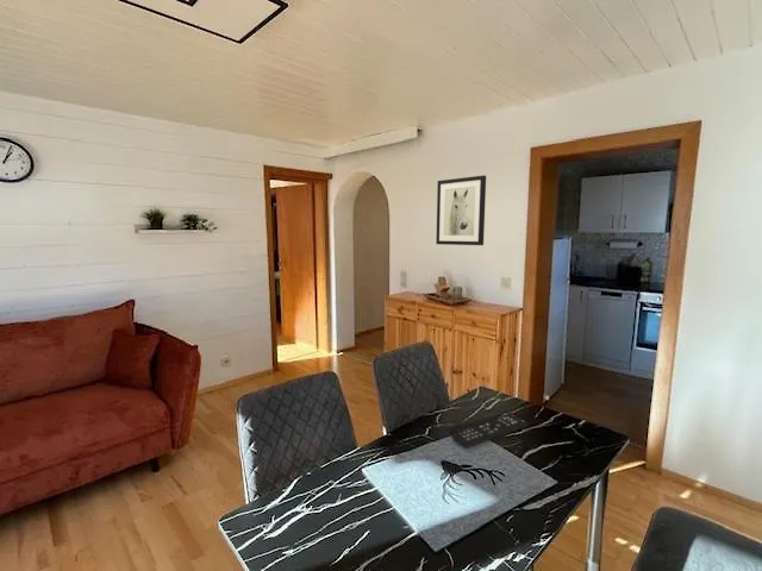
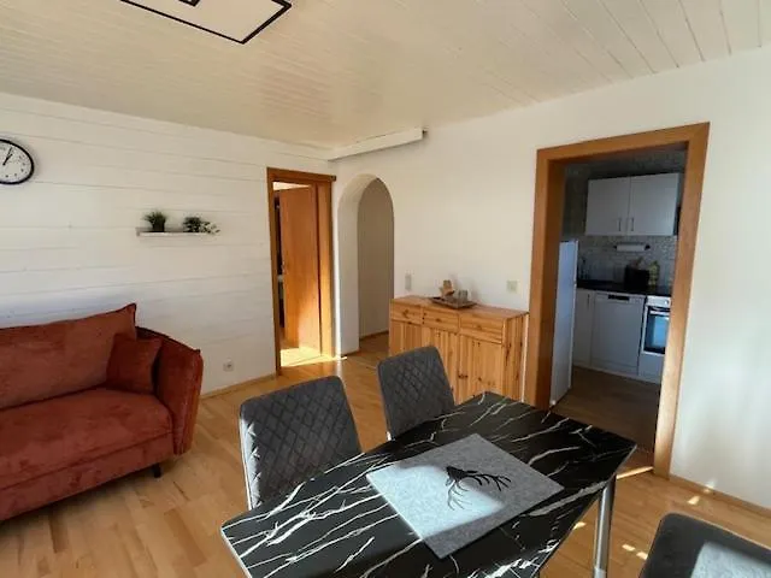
- wall art (460, 212)
- remote control (491, 428)
